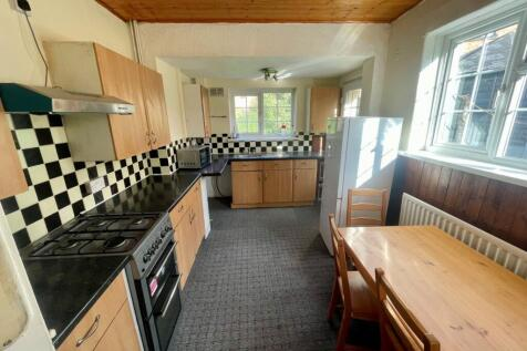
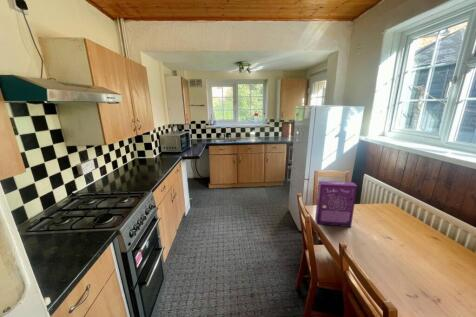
+ cereal box (334, 203)
